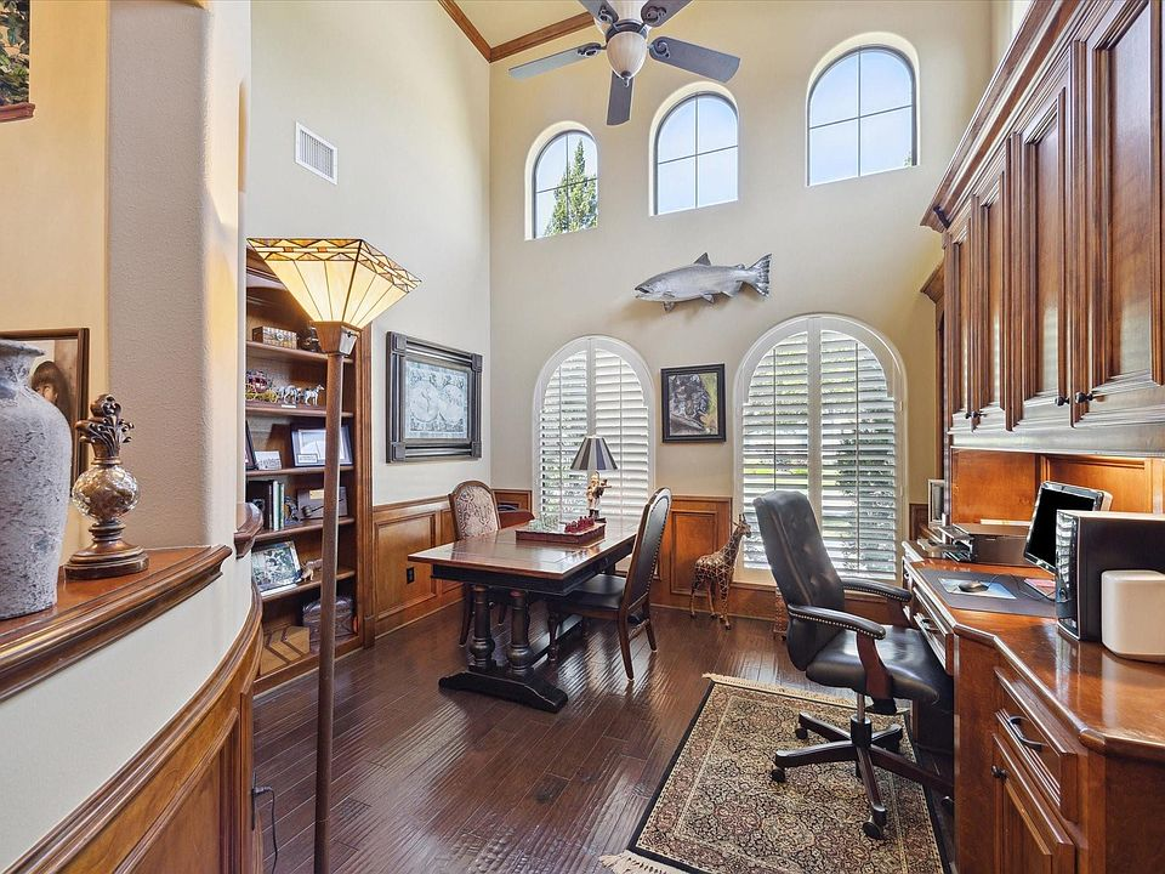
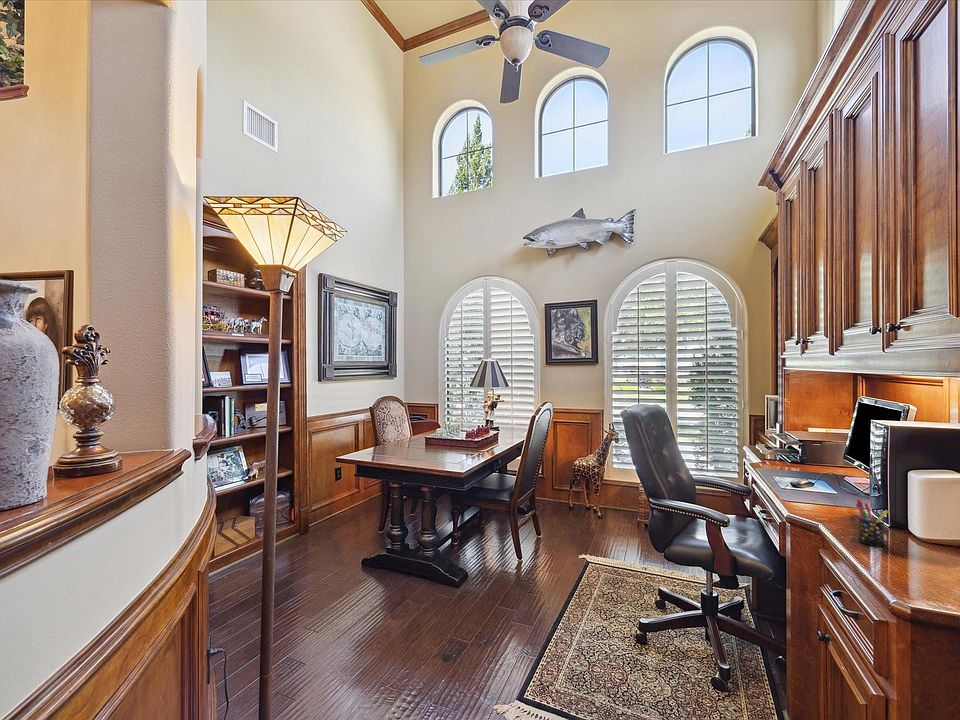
+ pen holder (868, 522)
